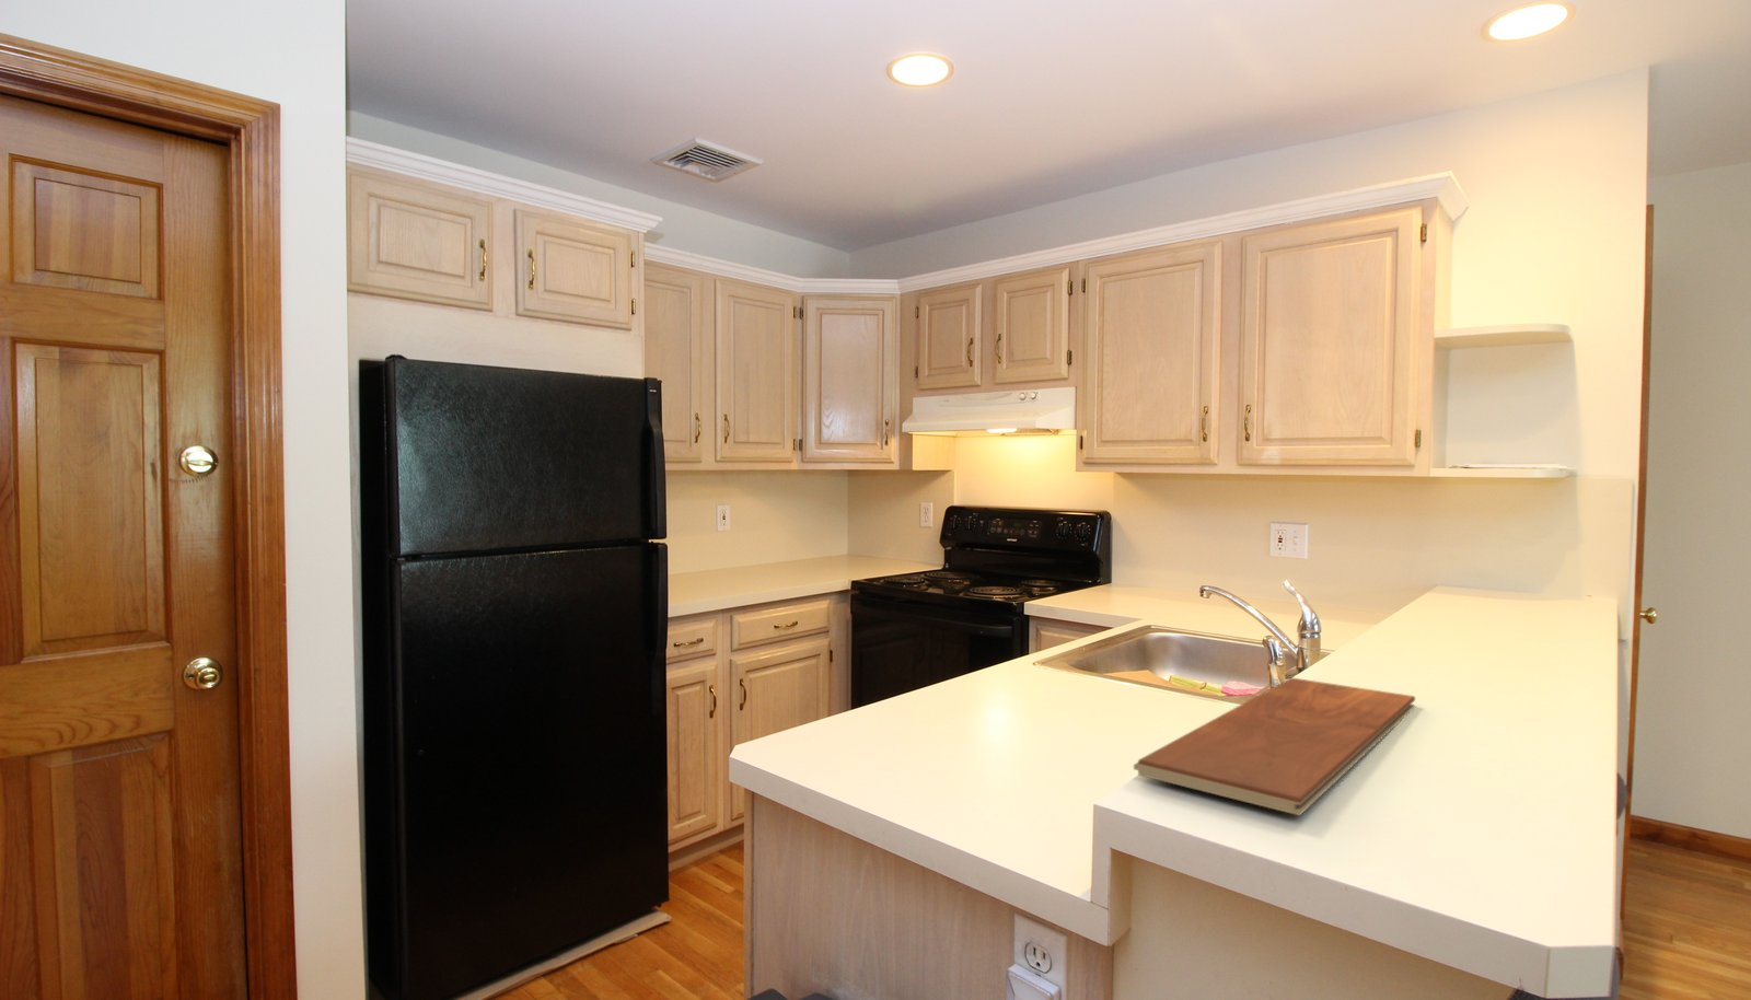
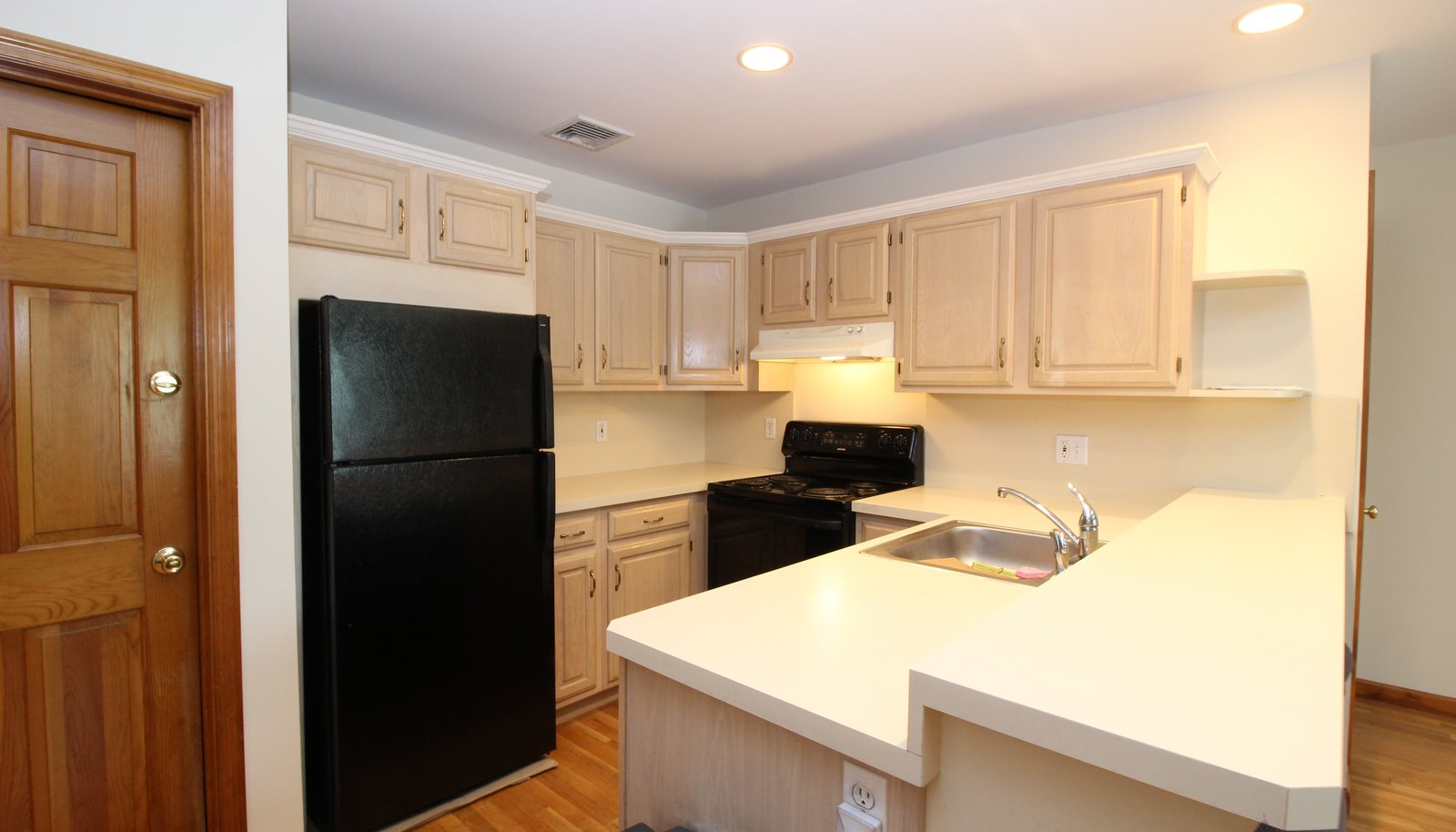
- chopping board (1292, 730)
